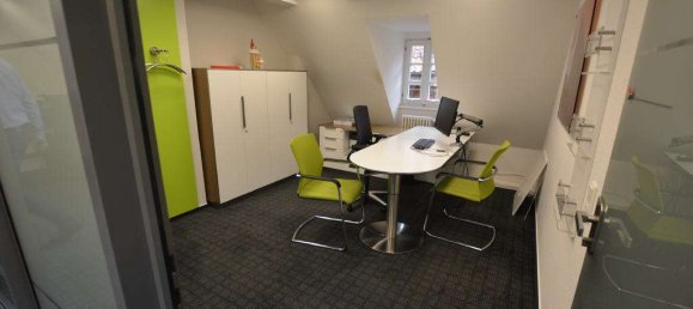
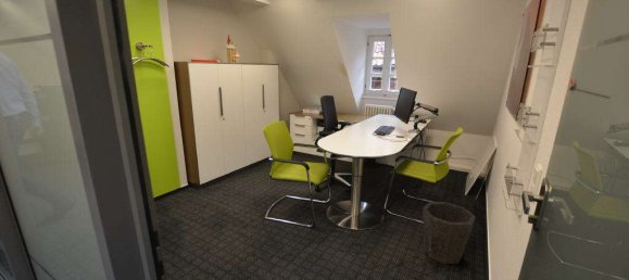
+ waste bin (445, 232)
